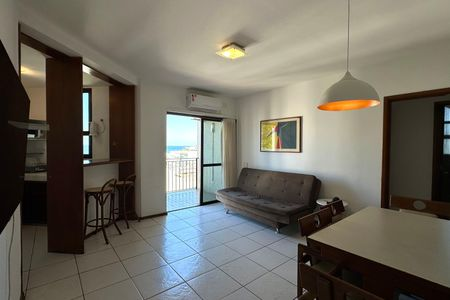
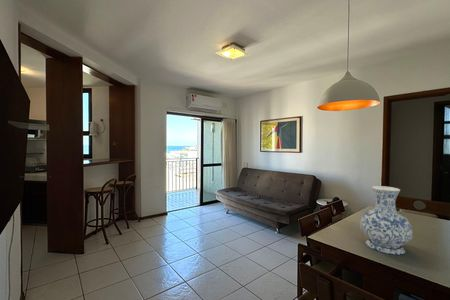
+ vase (385, 217)
